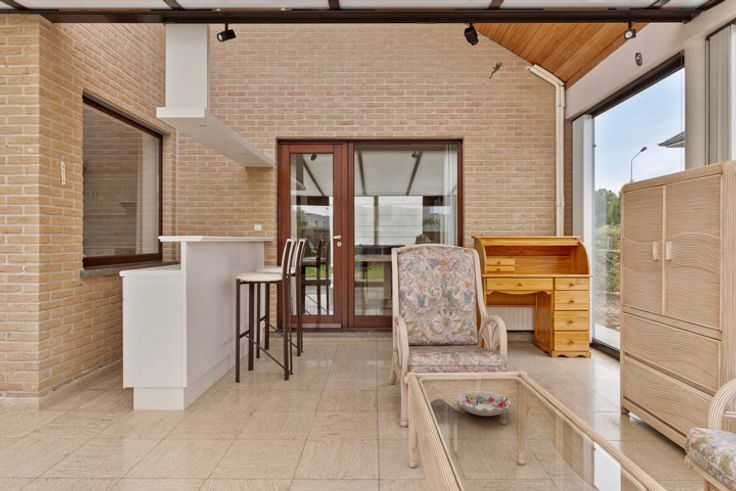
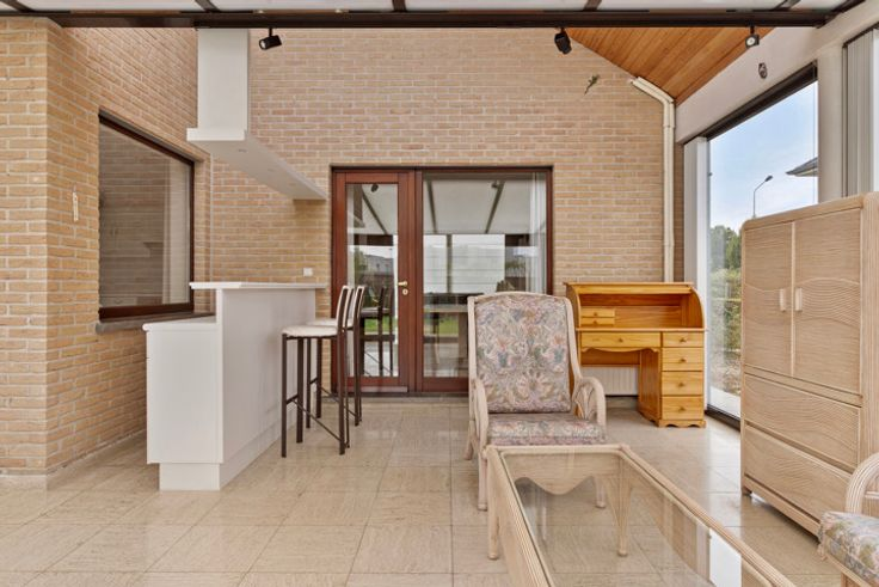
- decorative bowl (483, 405)
